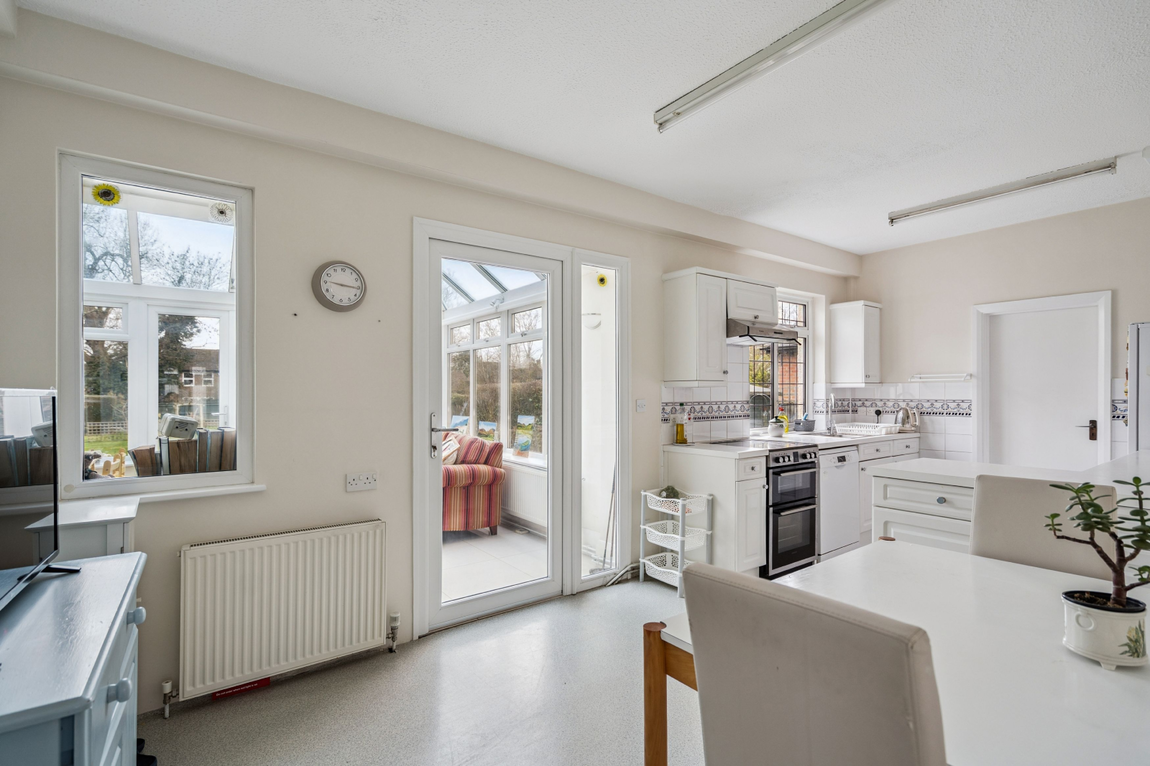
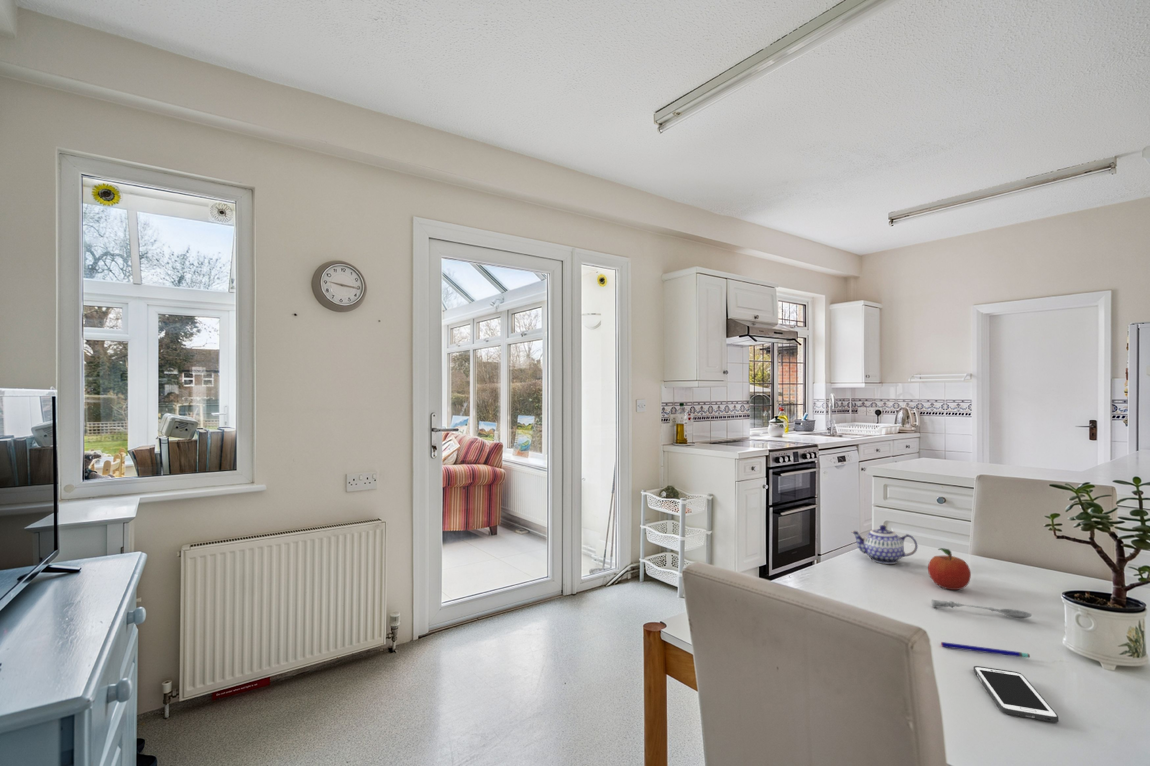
+ pen (984, 649)
+ teapot (883, 542)
+ soupspoon (980, 607)
+ fruit (949, 568)
+ cell phone (1012, 692)
